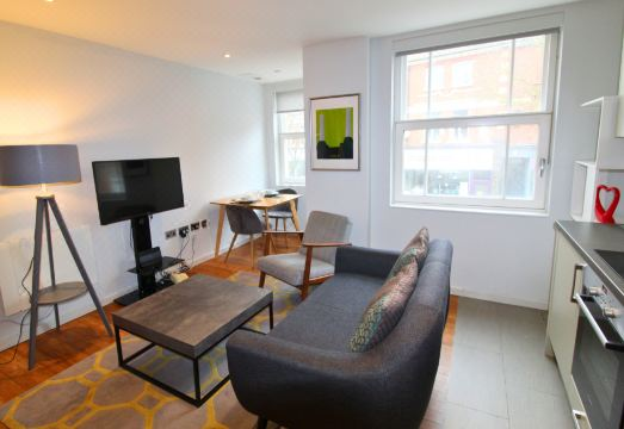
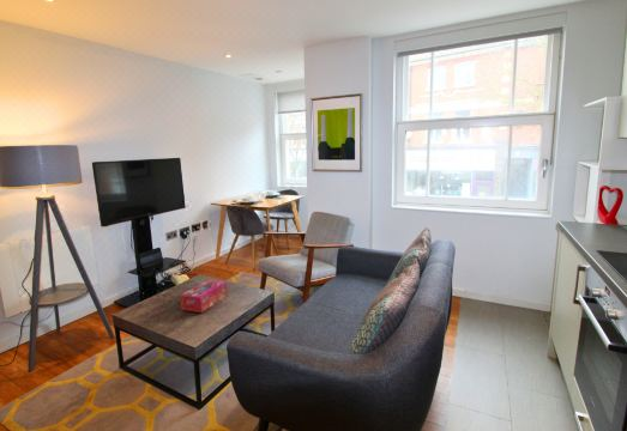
+ tissue box (205, 295)
